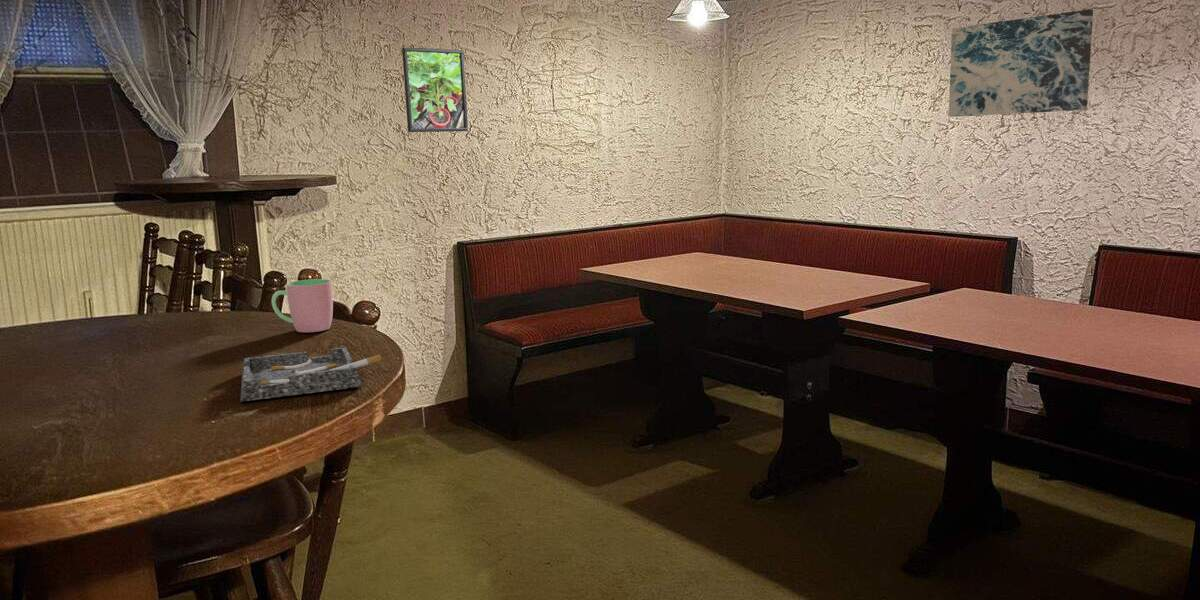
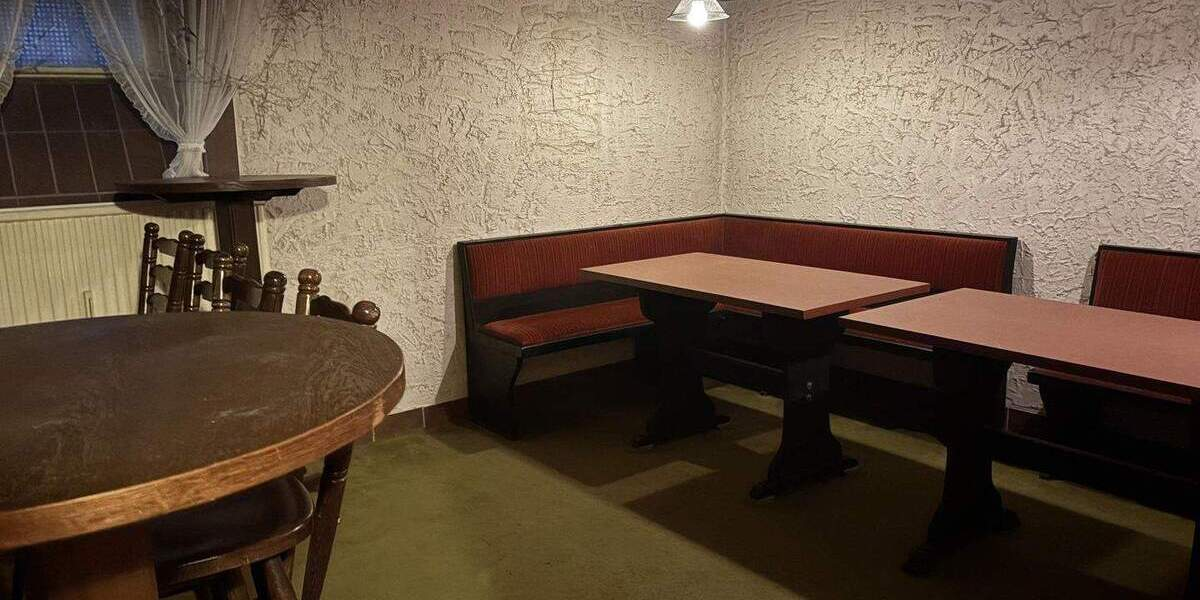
- wall art (1016, 67)
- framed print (436, 90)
- cup (303, 306)
- ashtray (311, 368)
